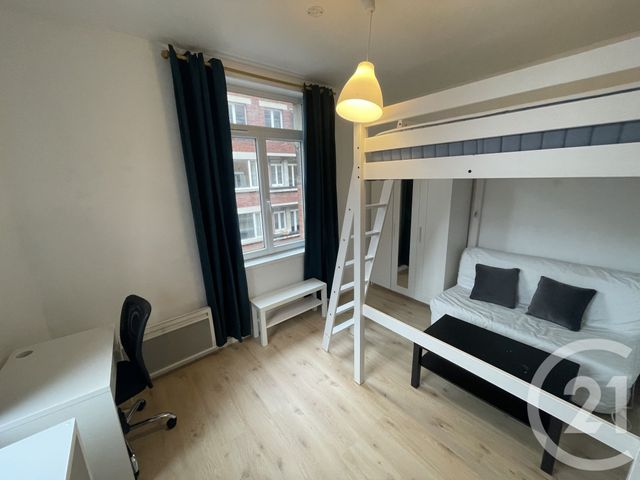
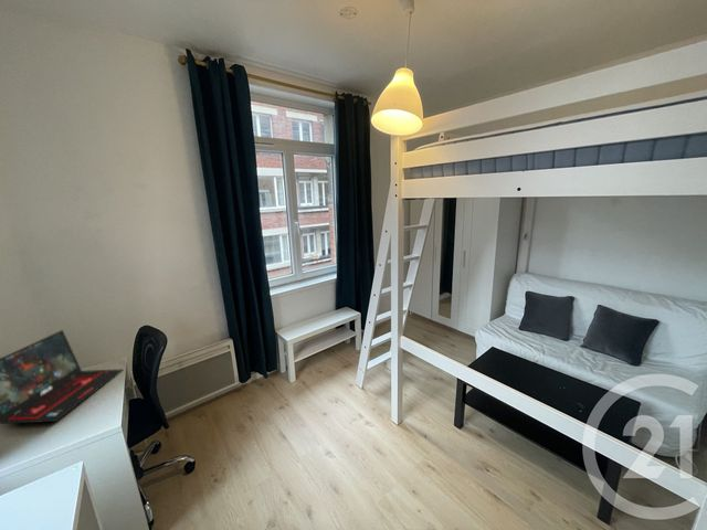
+ laptop (60, 371)
